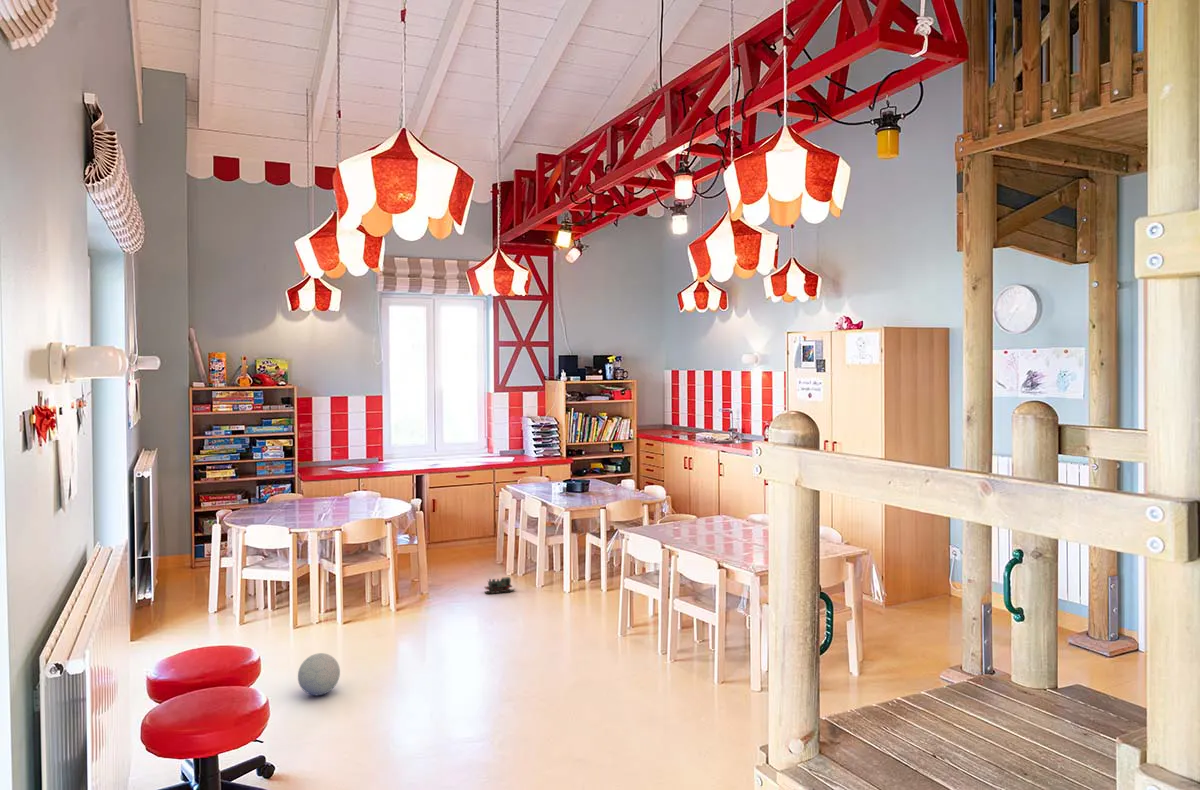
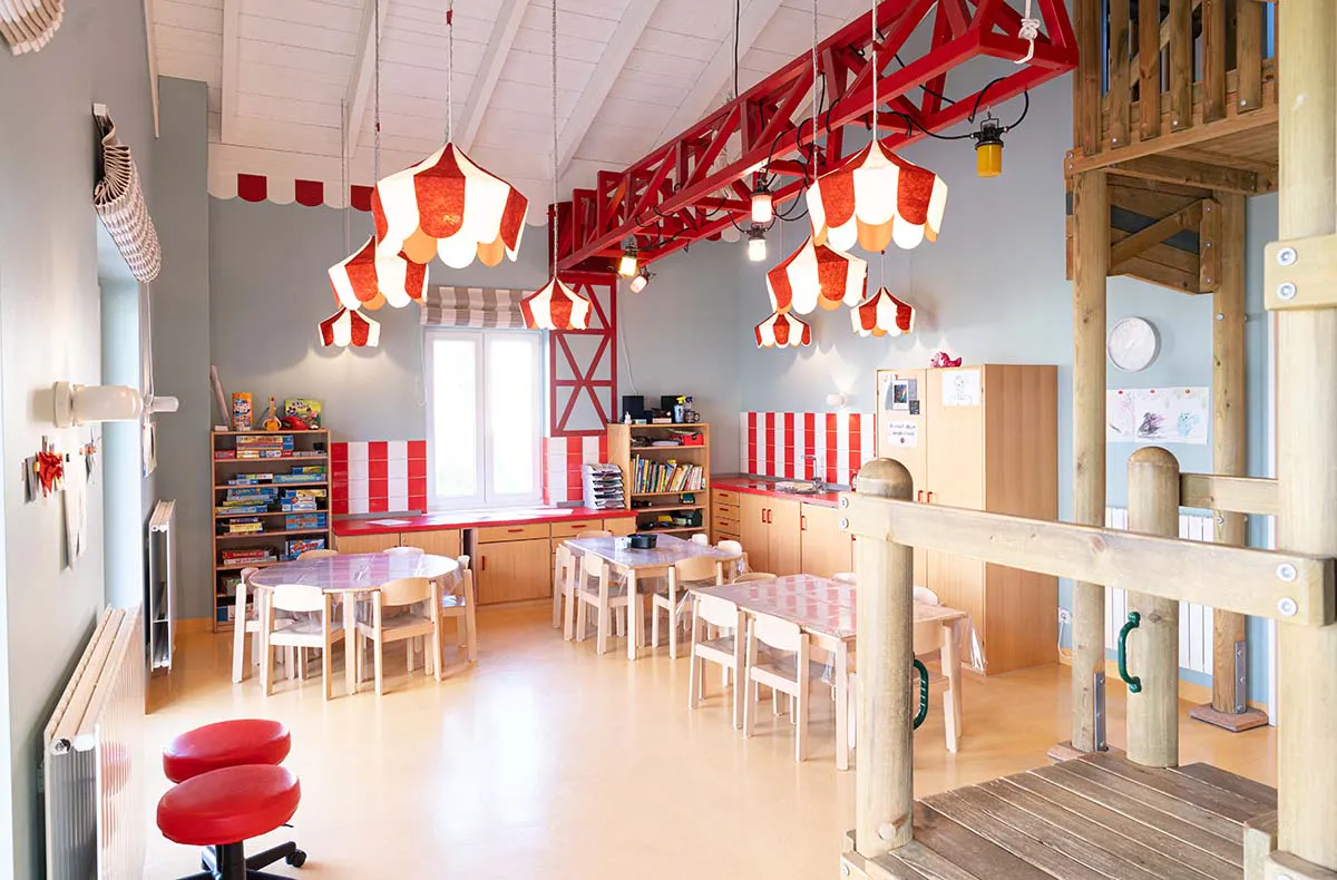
- toy train (500, 585)
- ball (319, 674)
